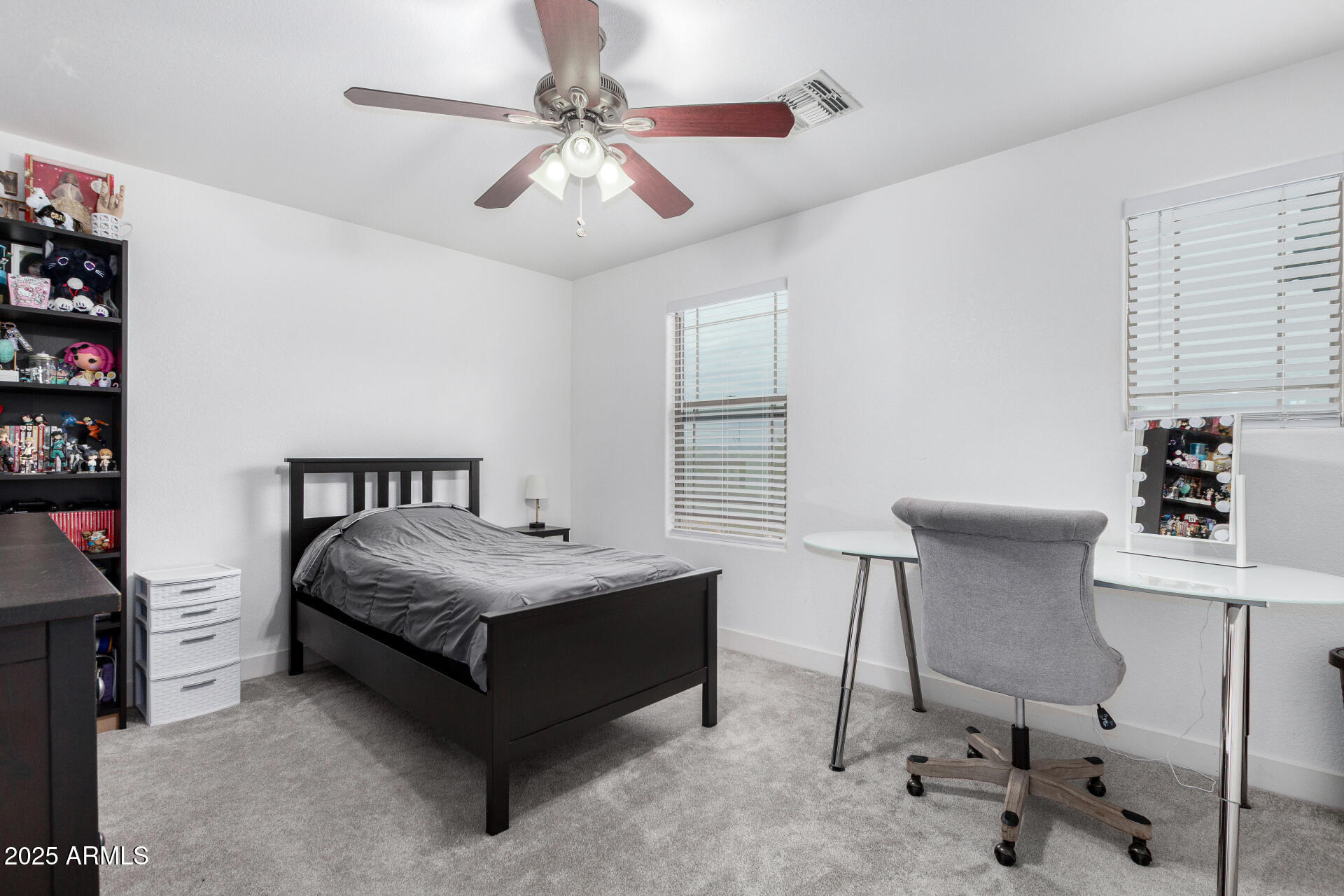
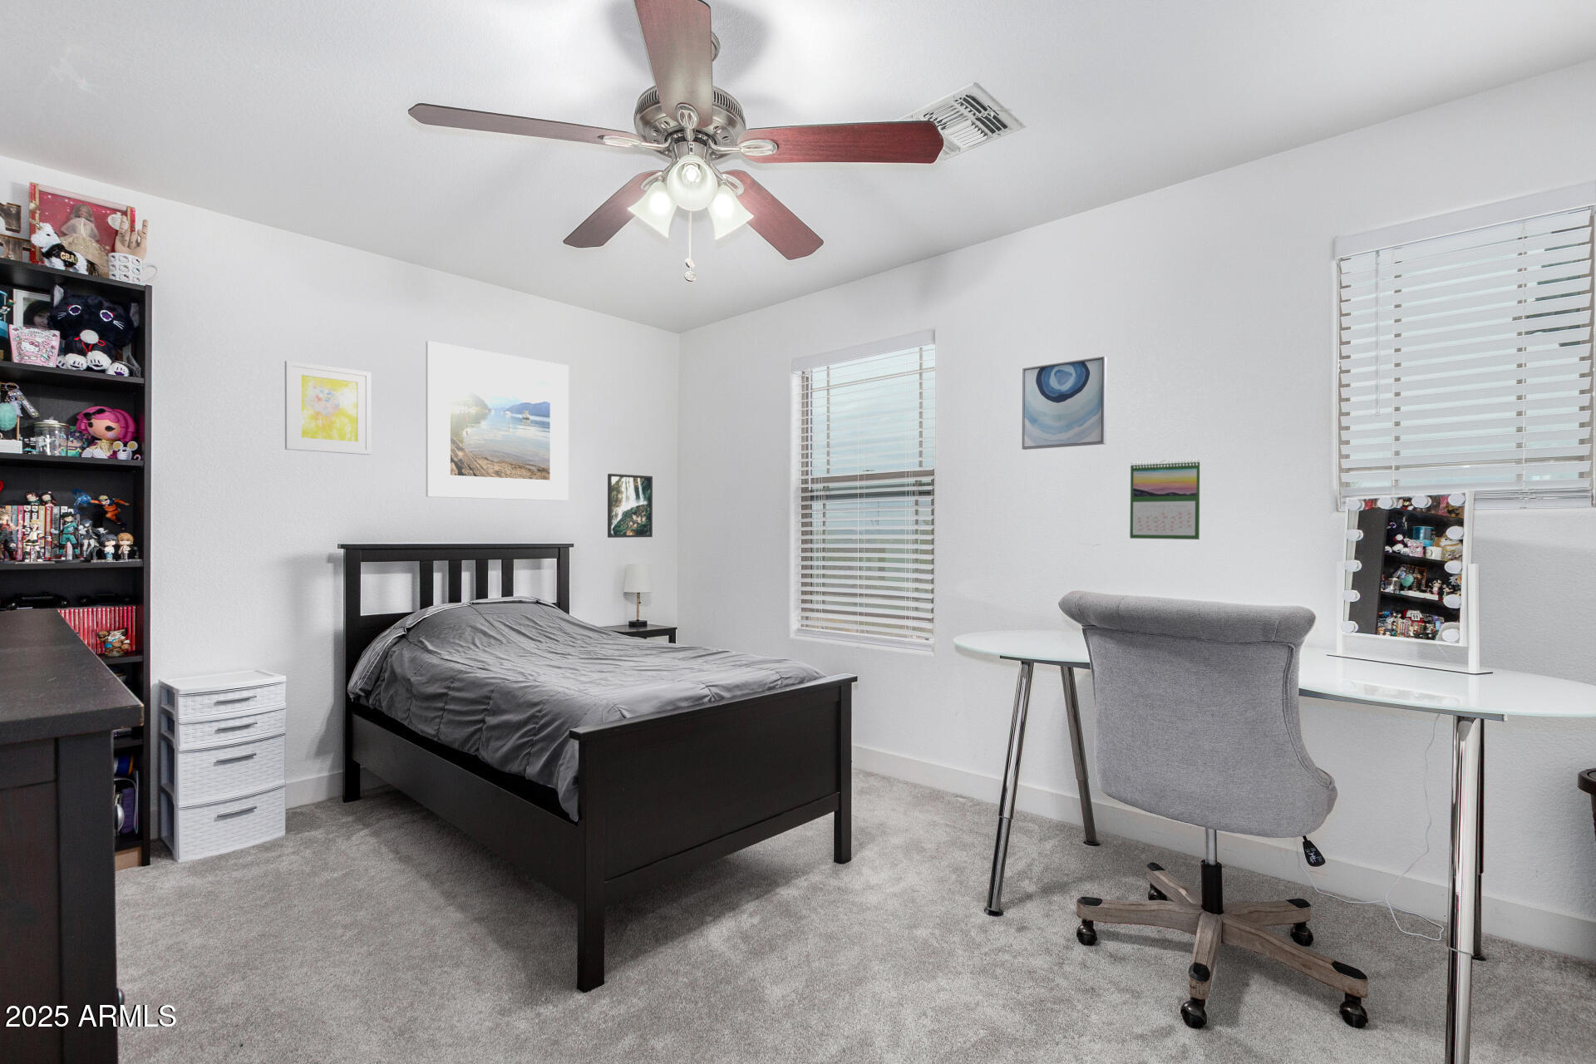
+ wall art (329, 408)
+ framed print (631, 506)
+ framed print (502, 426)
+ wall art (1063, 405)
+ calendar (1164, 499)
